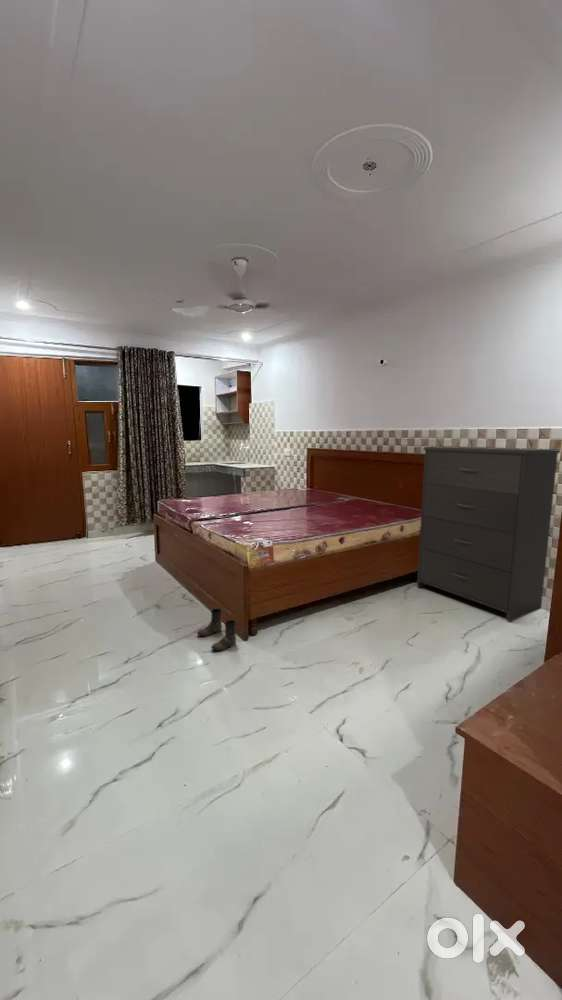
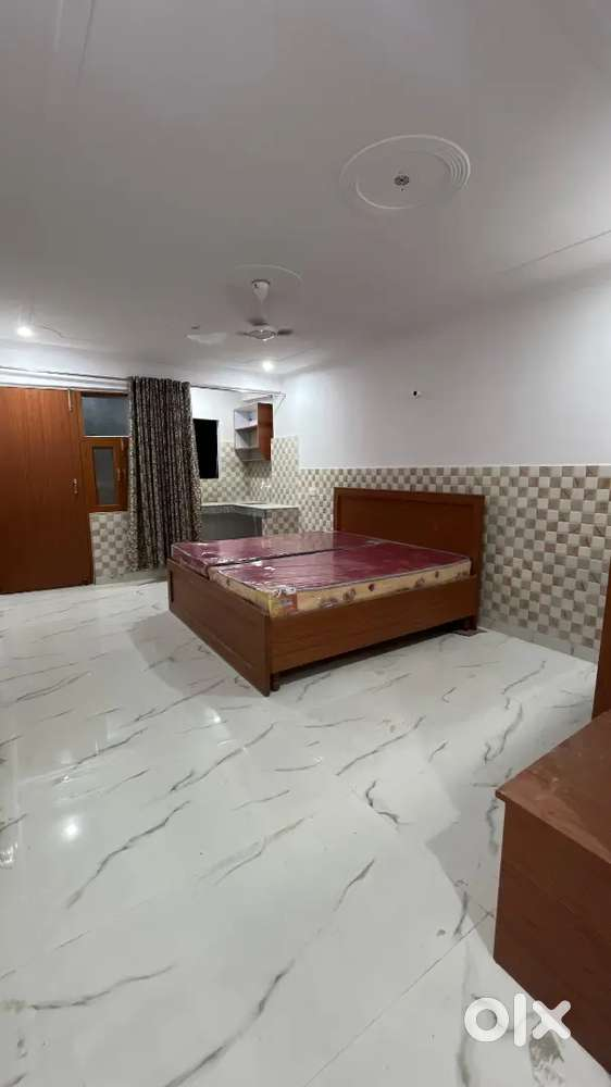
- dresser (480, 524)
- boots (216, 629)
